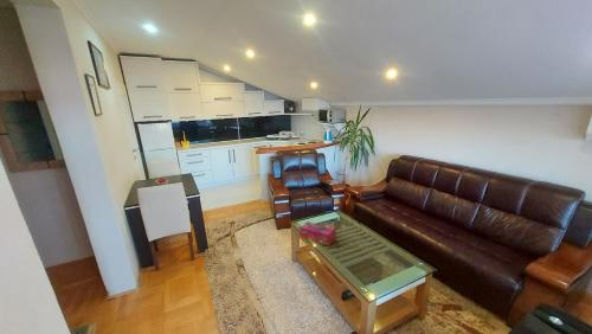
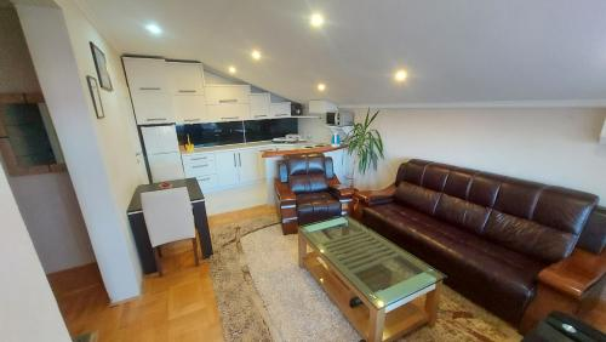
- tissue box (317, 232)
